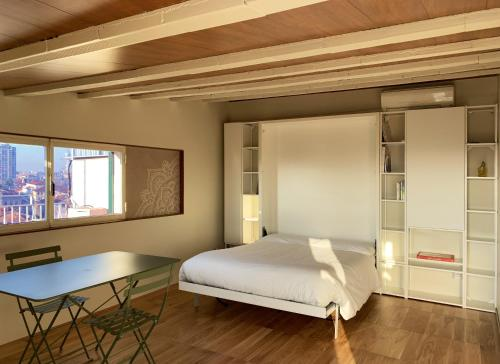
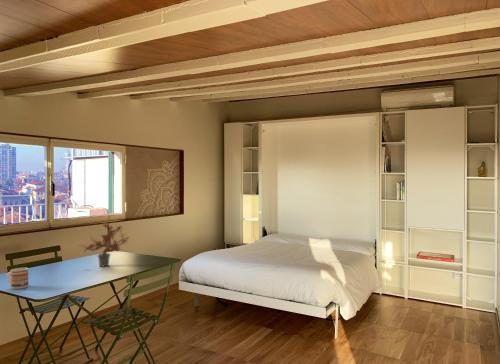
+ potted plant (106, 239)
+ mug (18, 277)
